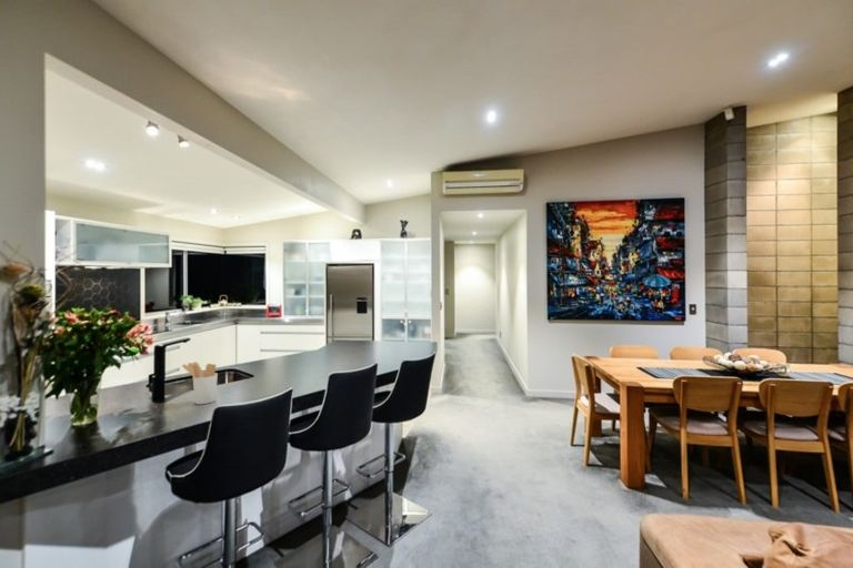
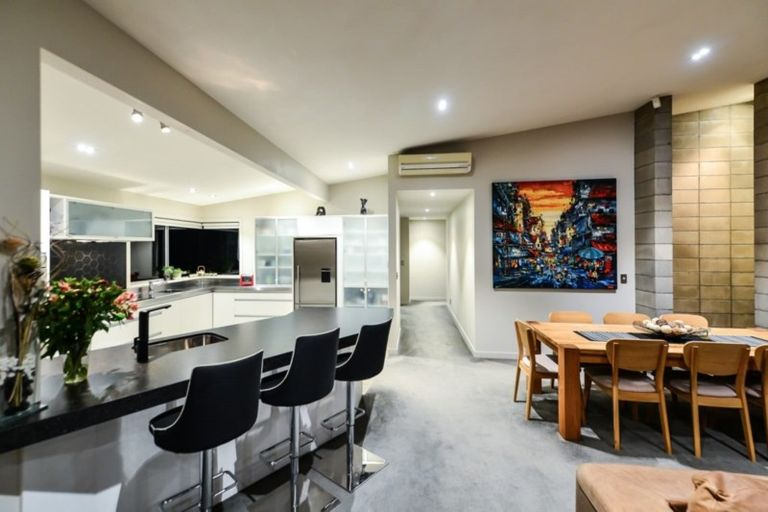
- utensil holder (200, 381)
